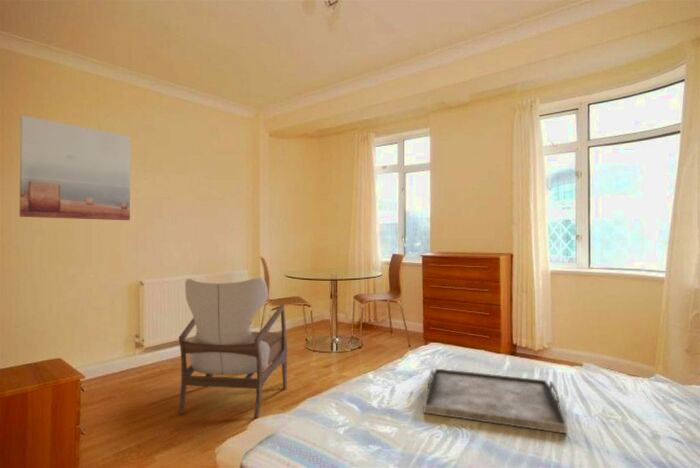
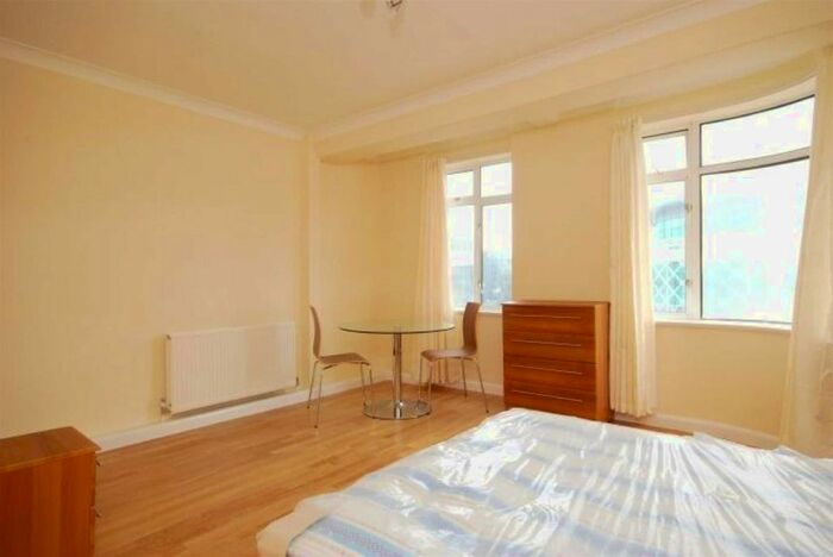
- serving tray (489, 388)
- armchair (234, 336)
- wall art (79, 172)
